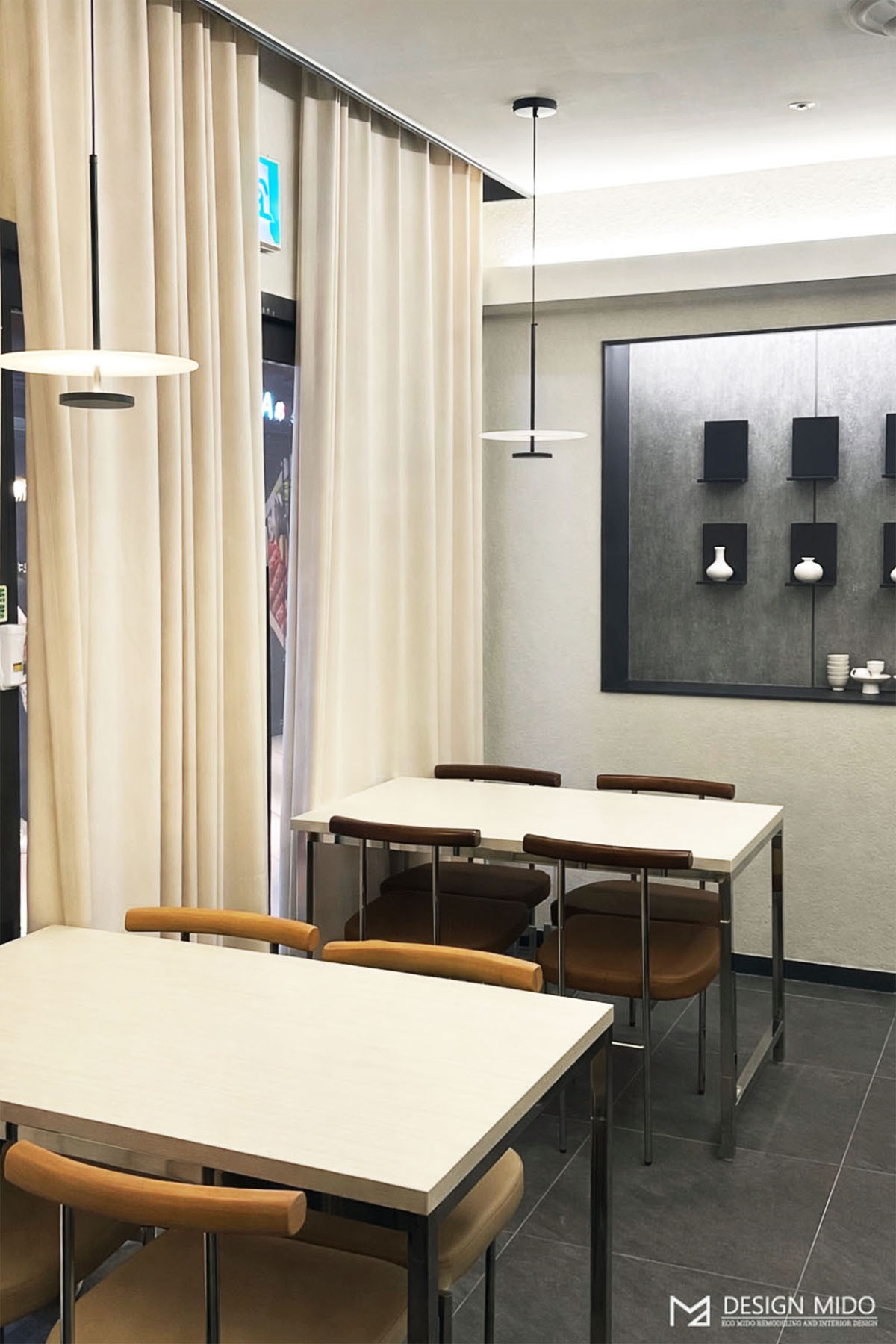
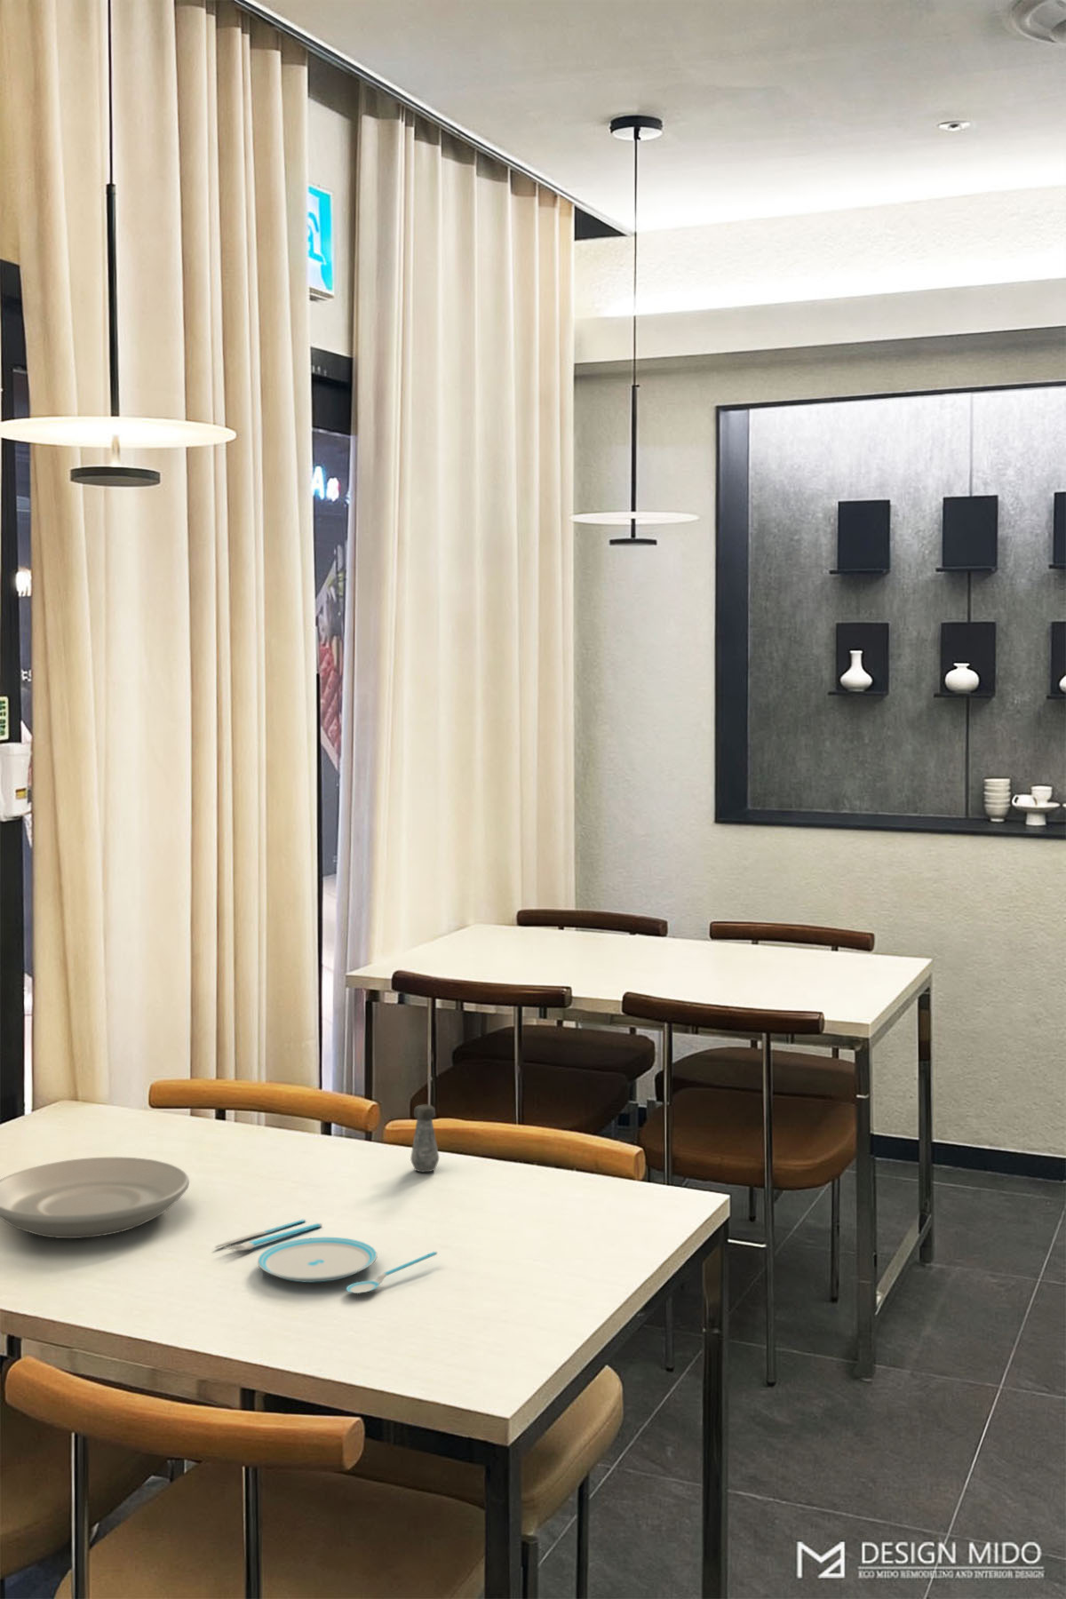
+ plate (89, 1200)
+ salt shaker (425, 1137)
+ plate (320, 1254)
